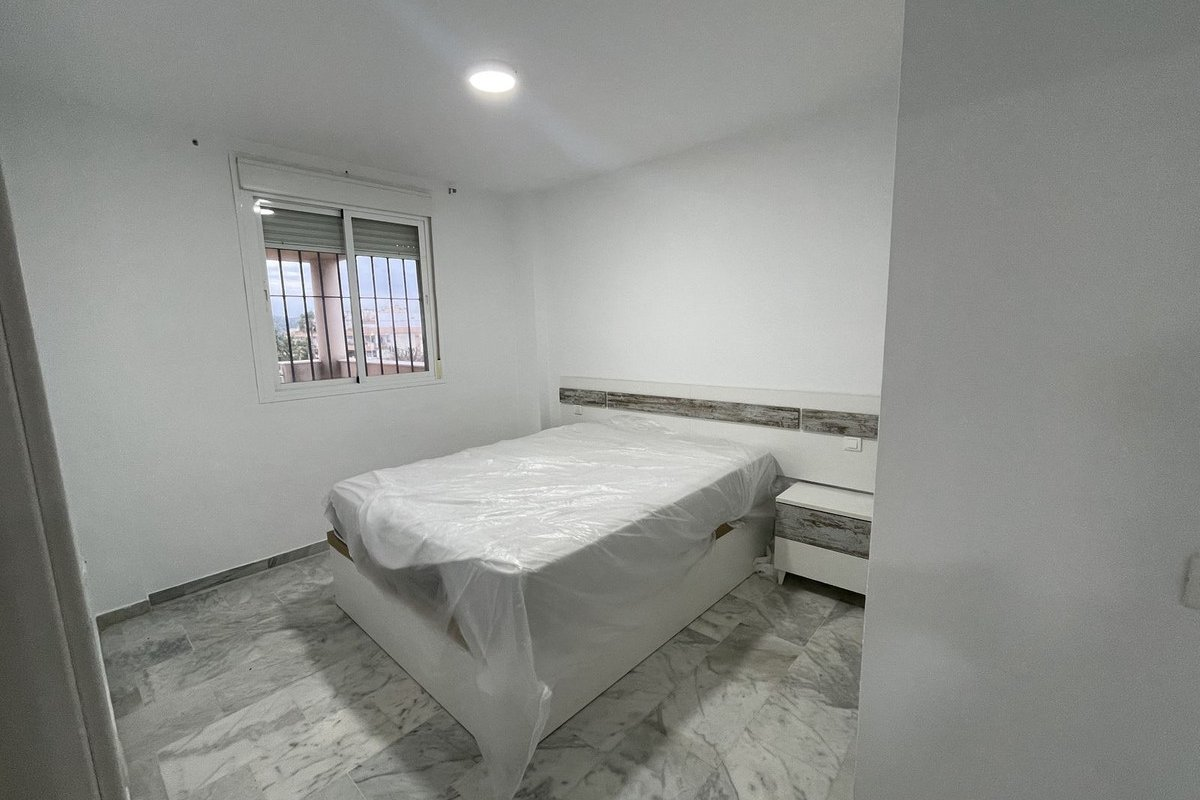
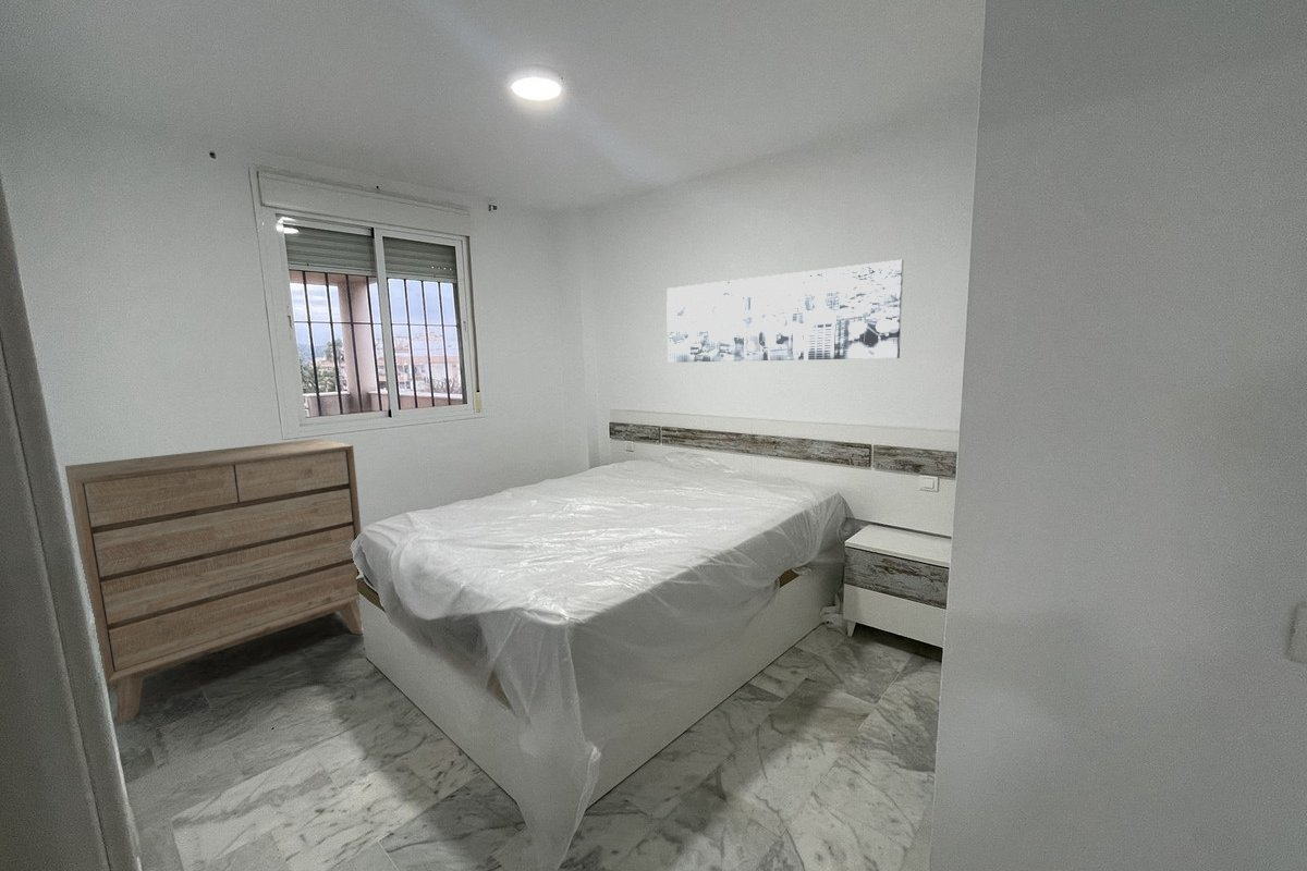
+ wall art (768, 318)
+ dresser (235, 557)
